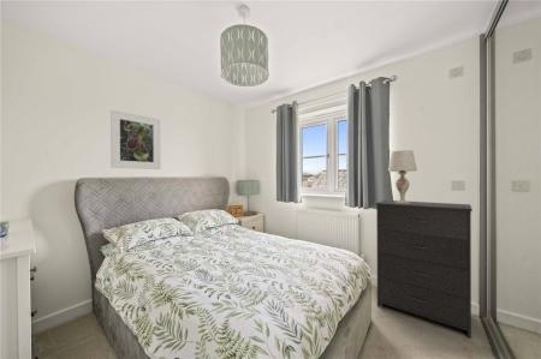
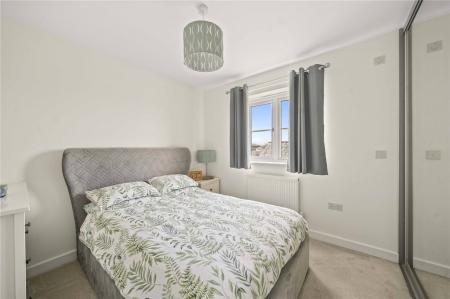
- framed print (137, 142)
- table lamp (402, 176)
- dresser (421, 257)
